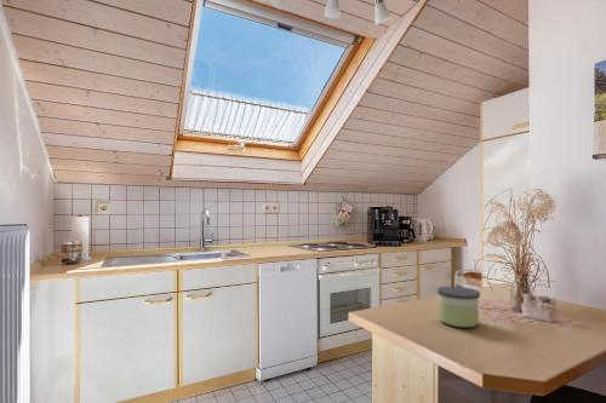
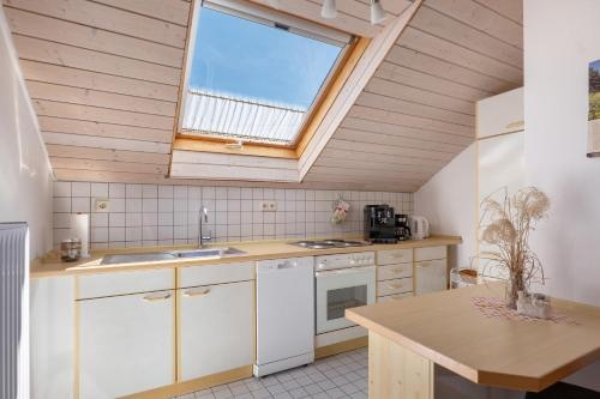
- candle (458, 306)
